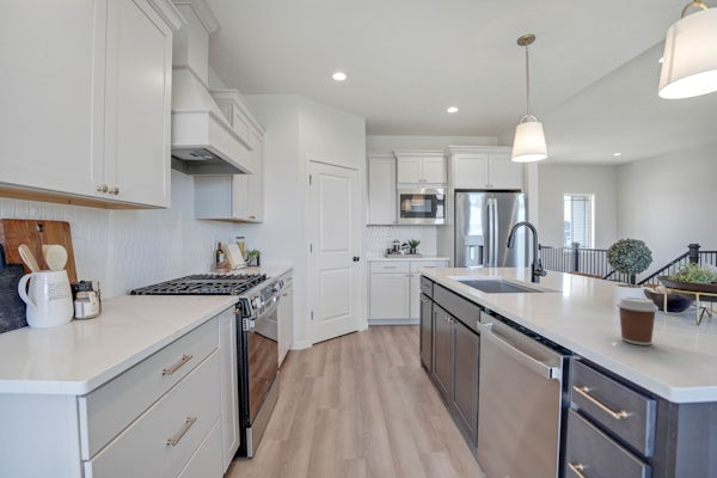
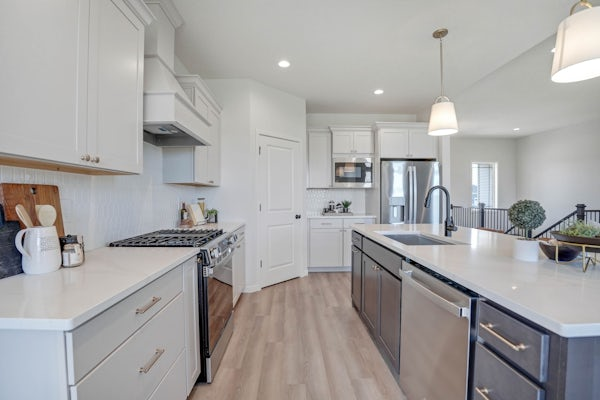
- coffee cup (636, 319)
